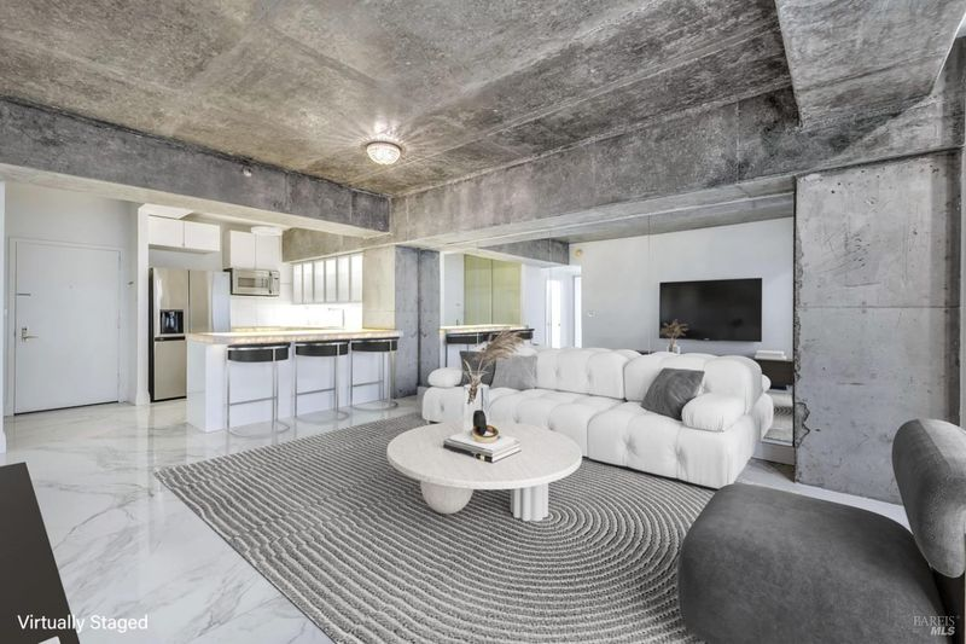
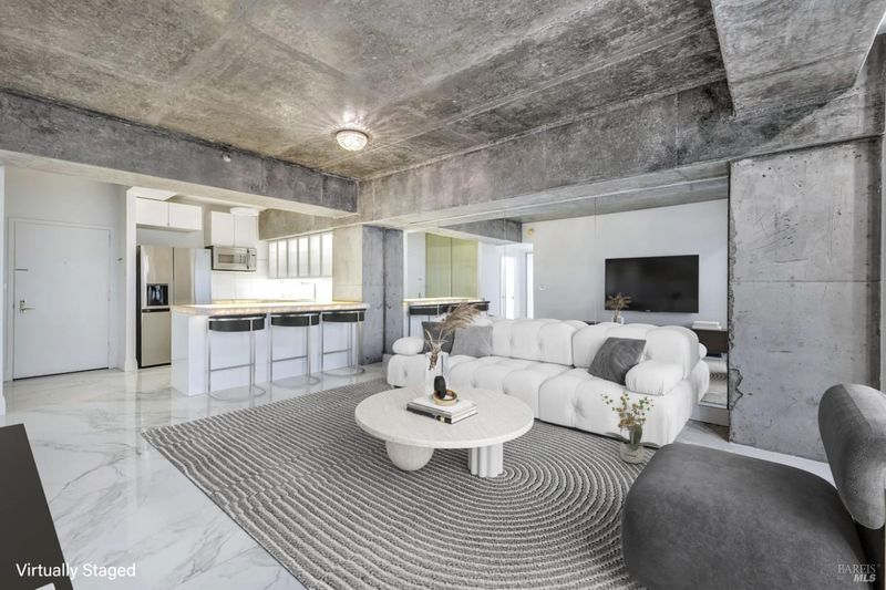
+ potted plant (629, 426)
